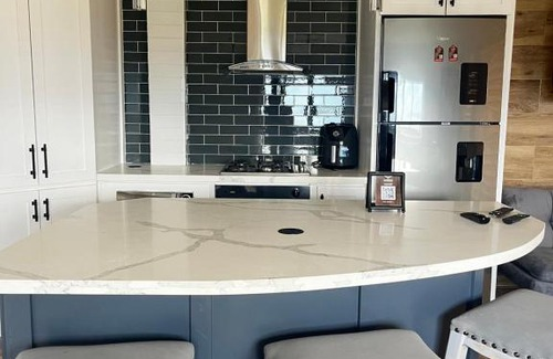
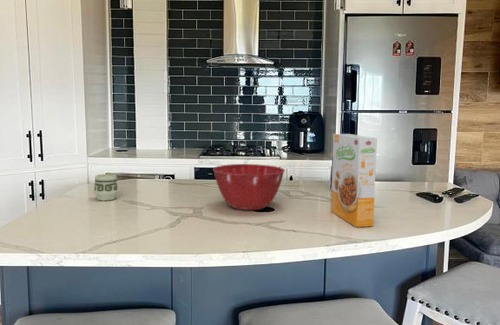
+ mixing bowl (248, 187)
+ cup (106, 187)
+ cereal box (352, 177)
